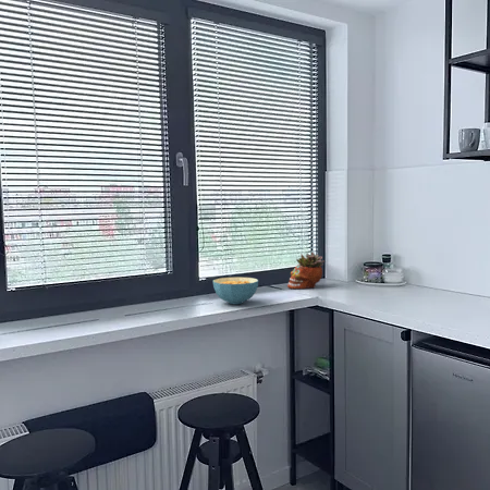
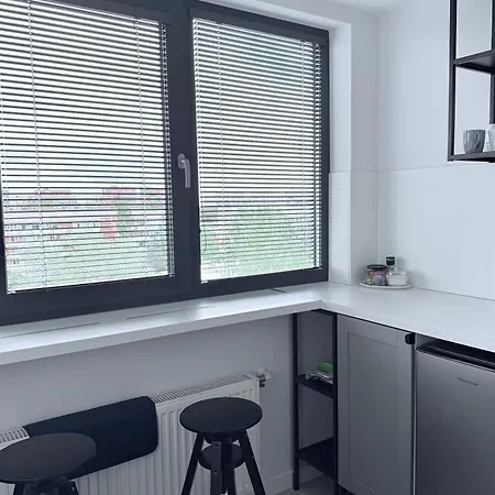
- cereal bowl (235, 291)
- succulent planter (305, 269)
